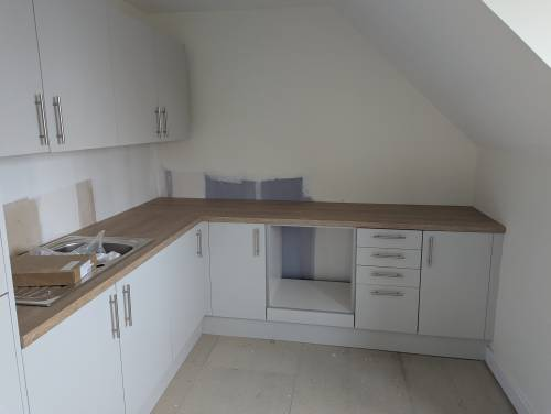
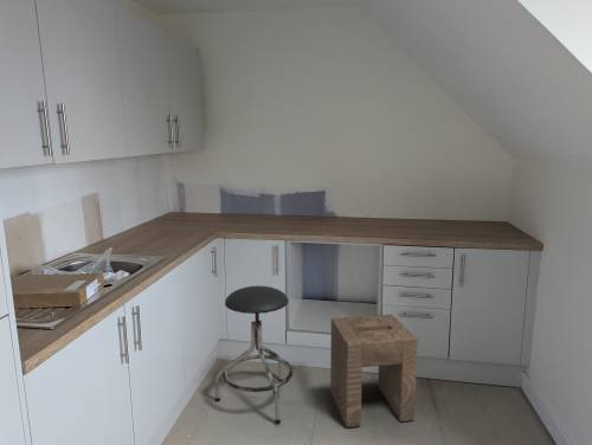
+ stool (371, 366)
+ stool (252, 346)
